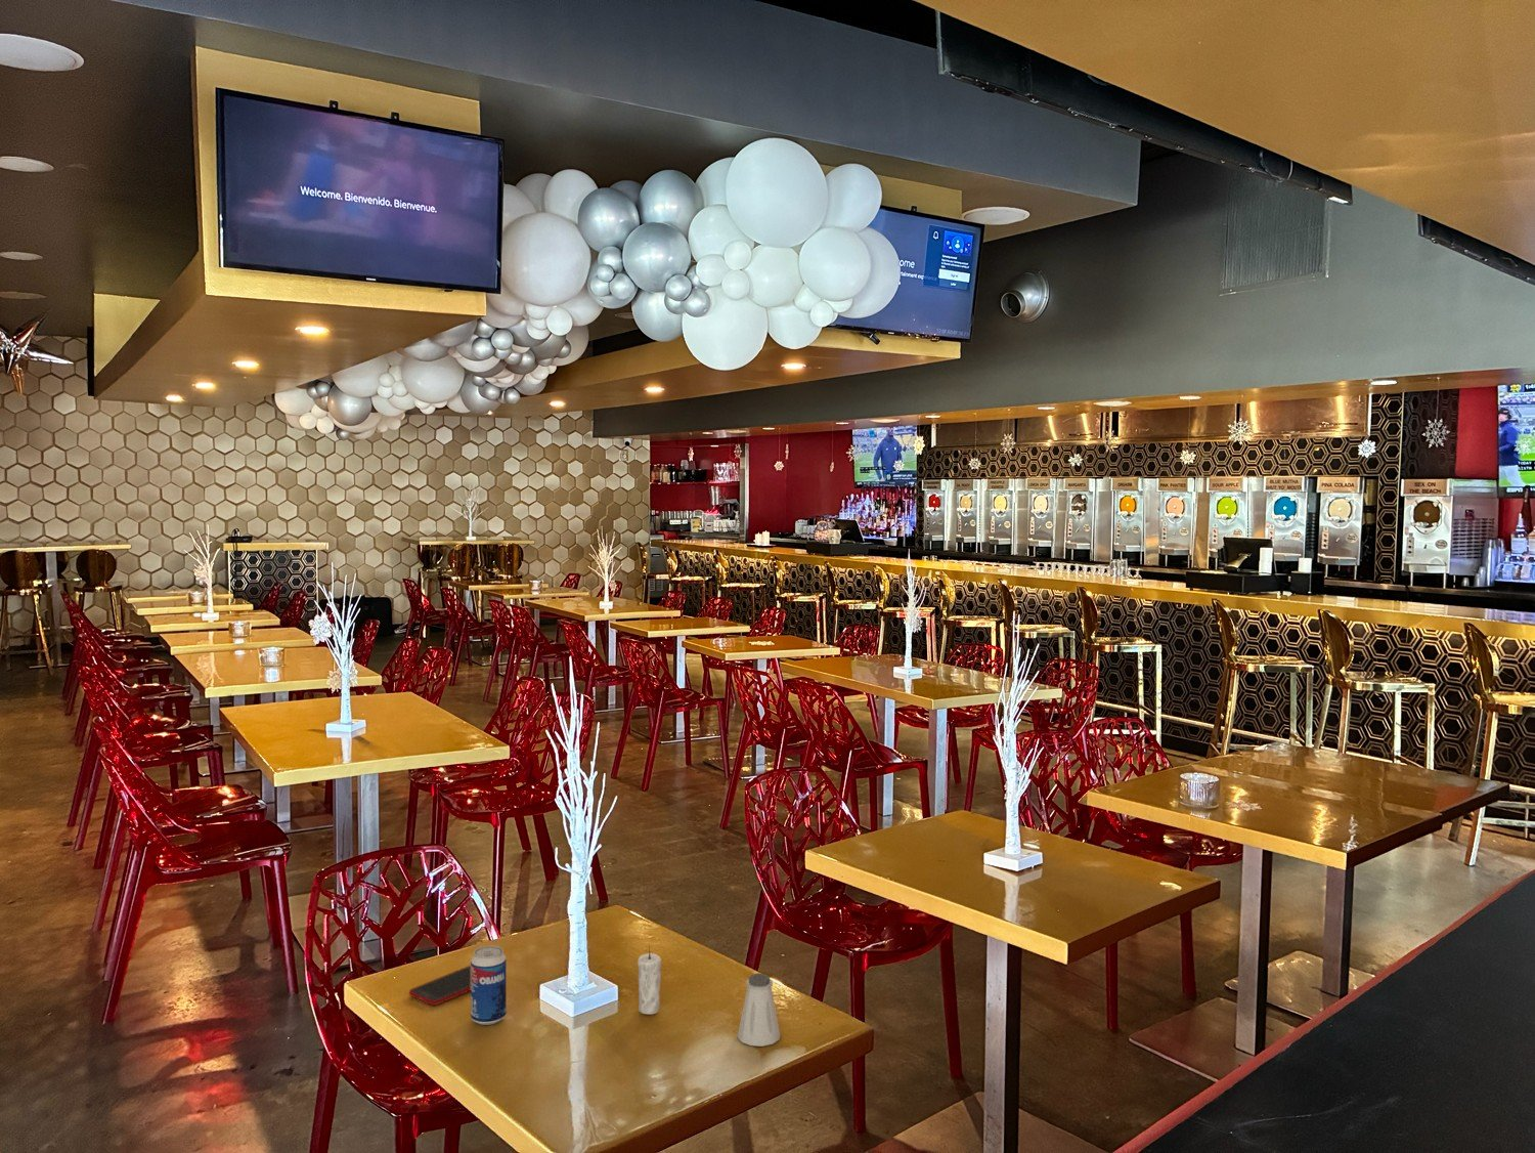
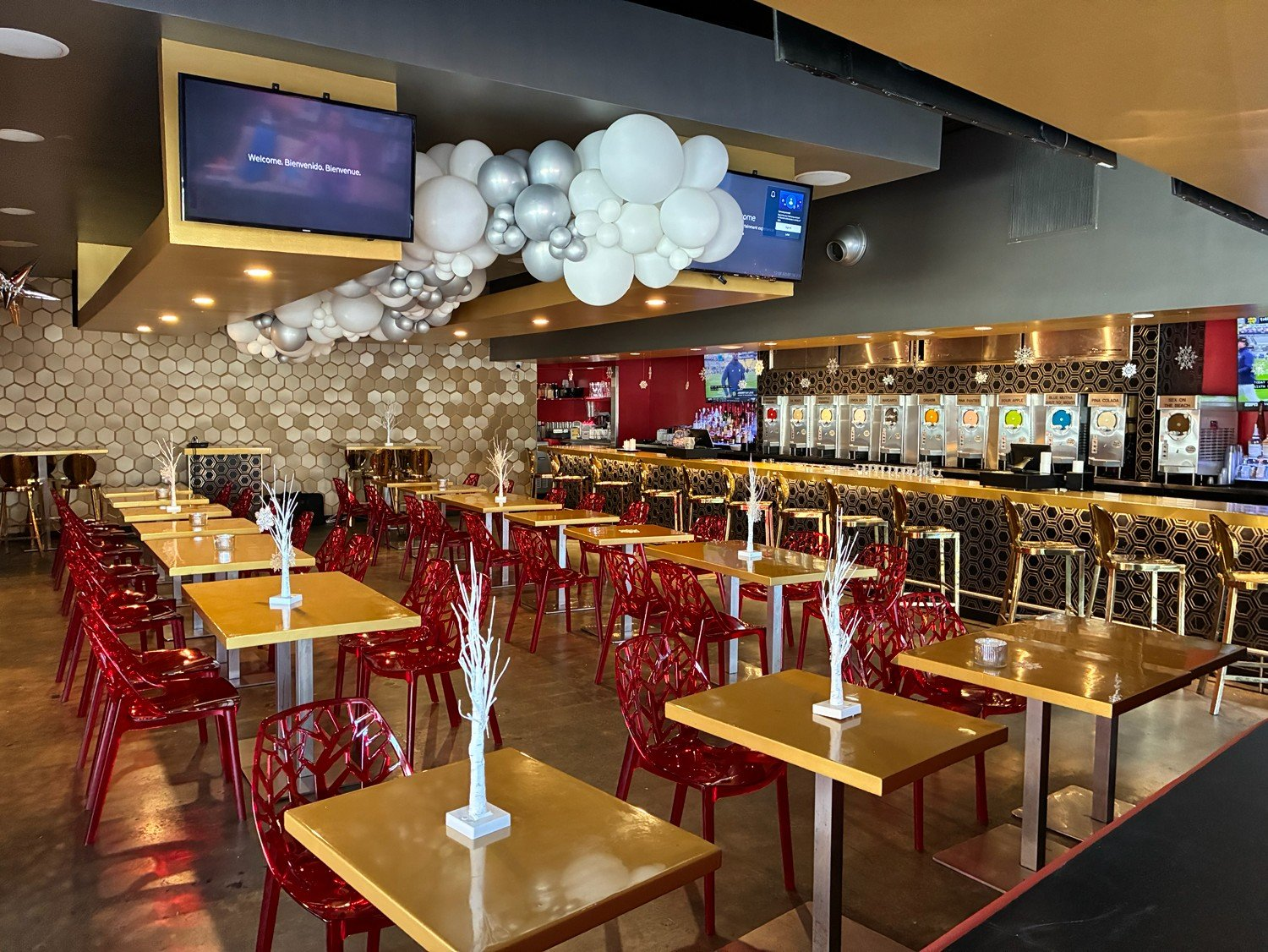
- beverage can (488, 985)
- saltshaker (758, 1006)
- candle (649, 977)
- cell phone (453, 983)
